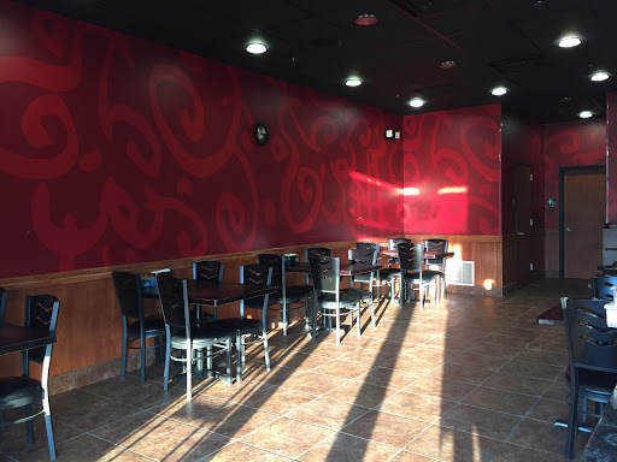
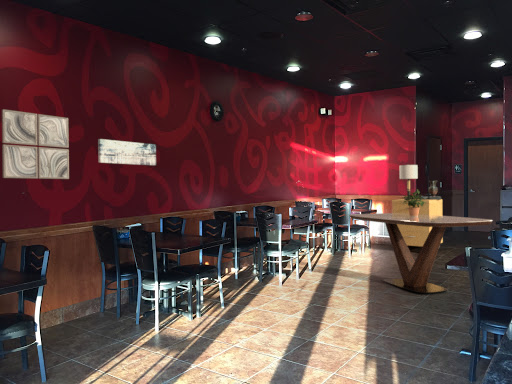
+ potted plant (412, 202)
+ decorative urn (430, 190)
+ storage cabinet (417, 226)
+ dining table (410, 253)
+ wall art (128, 153)
+ wall art (37, 145)
+ lamp (408, 181)
